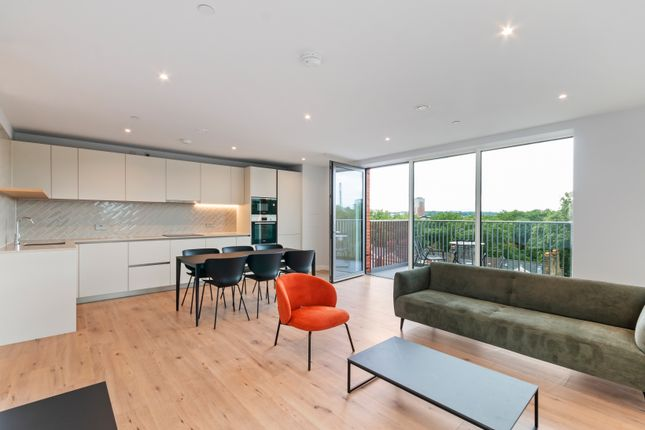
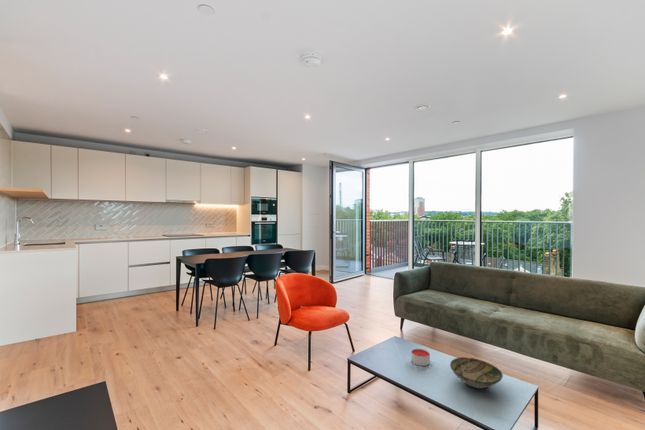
+ candle (420, 356)
+ bowl (475, 375)
